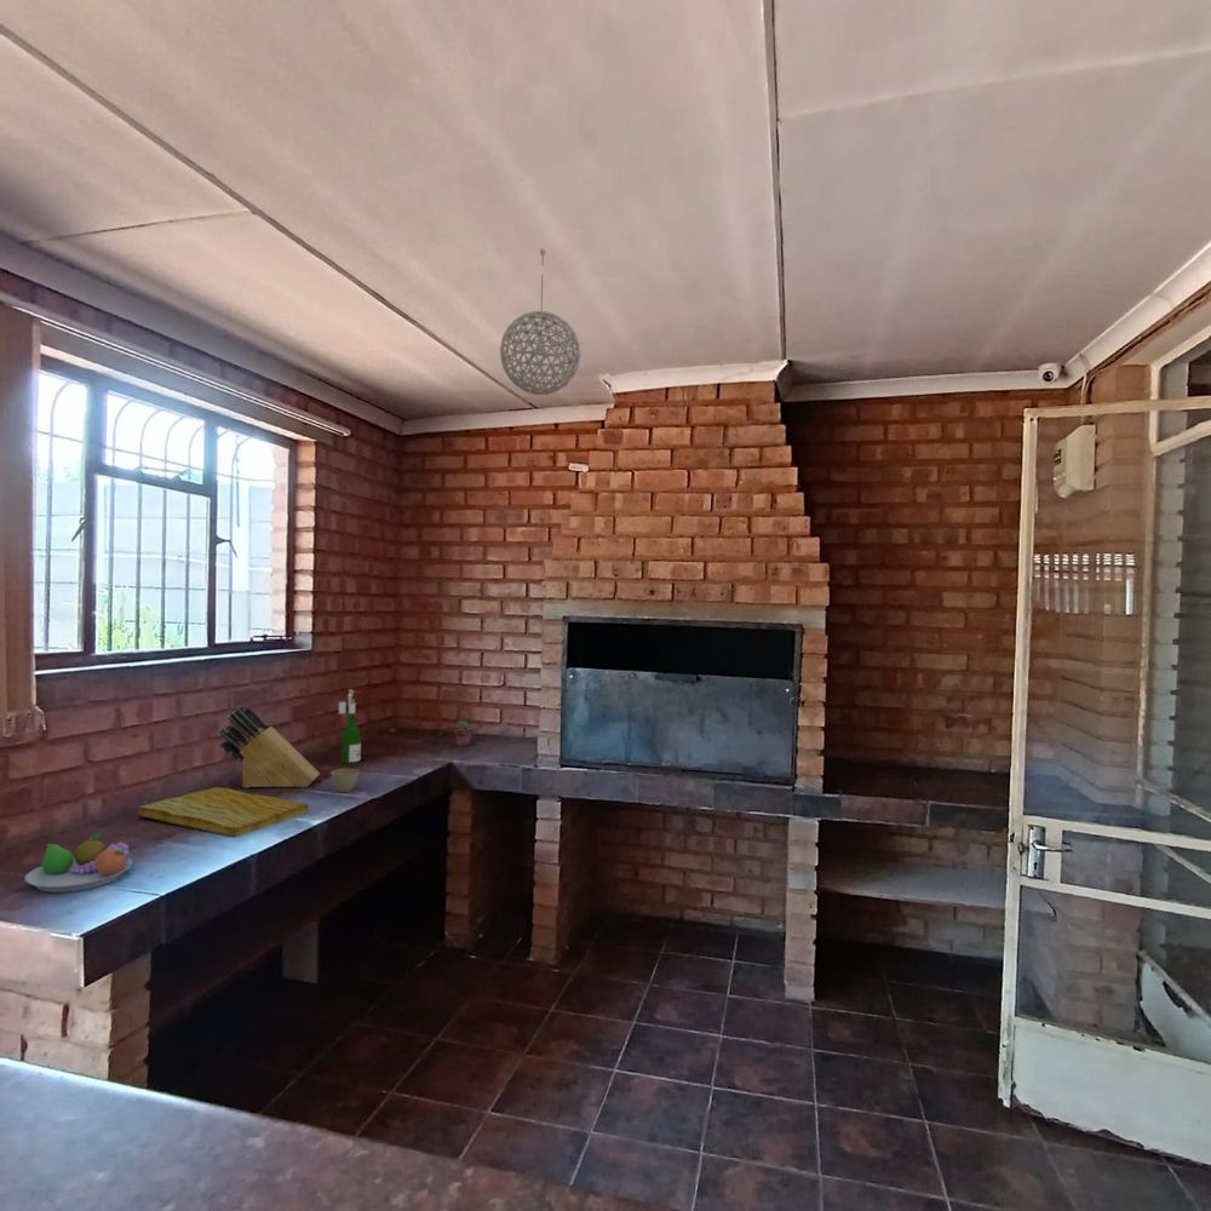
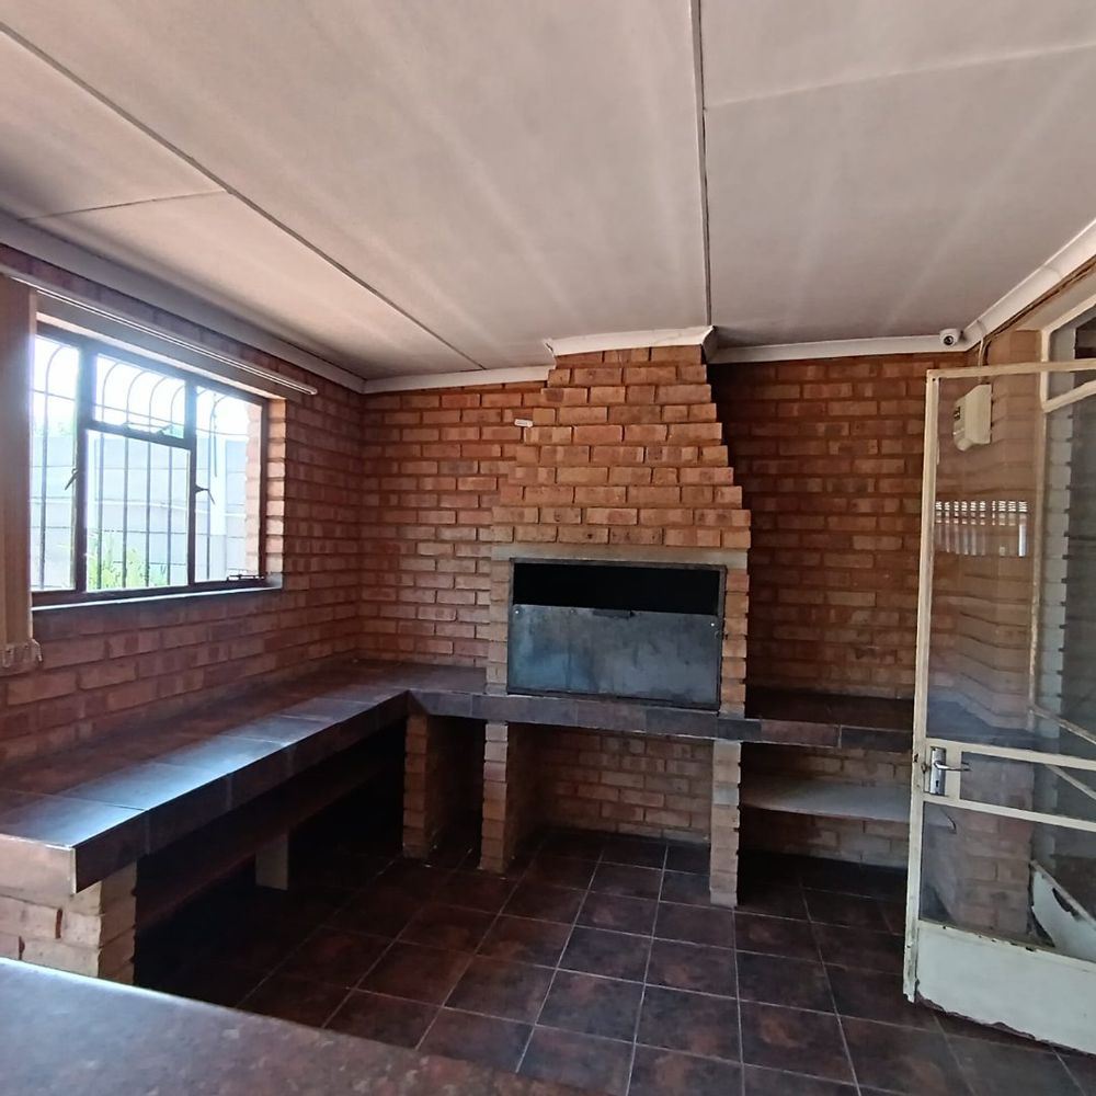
- flower pot (344, 781)
- cutting board (224, 808)
- wine bottle (354, 724)
- pendant light (540, 322)
- knife block (270, 745)
- potted succulent (463, 733)
- fruit bowl (79, 860)
